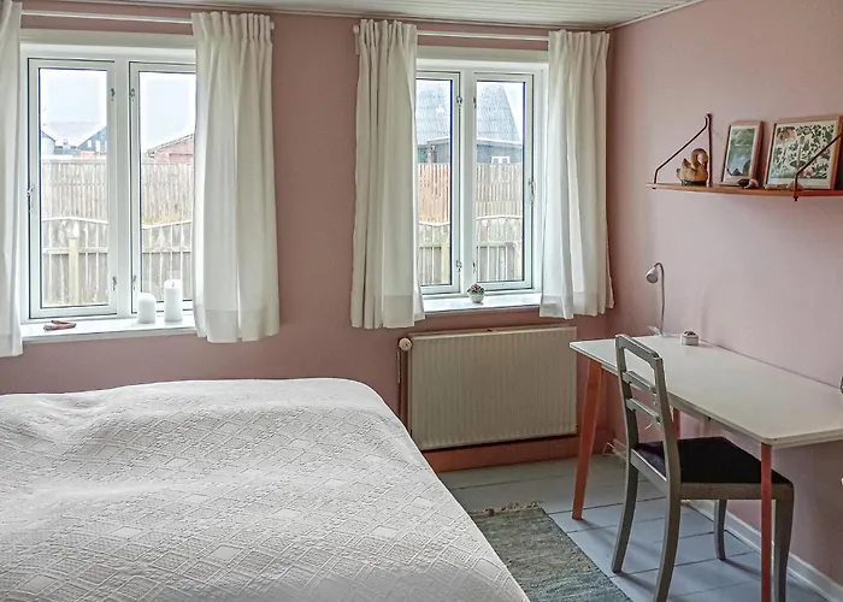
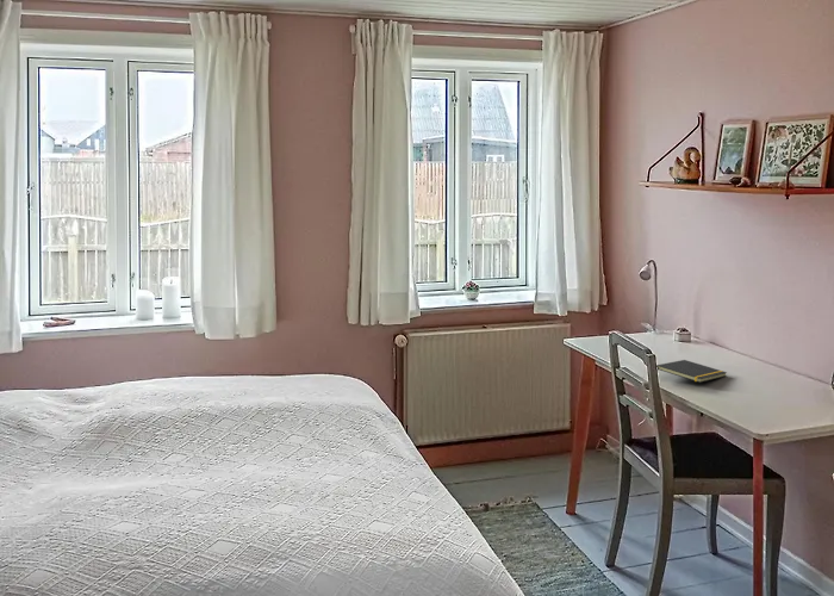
+ notepad (691, 370)
